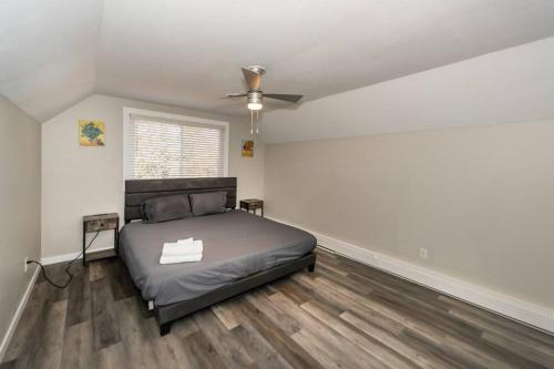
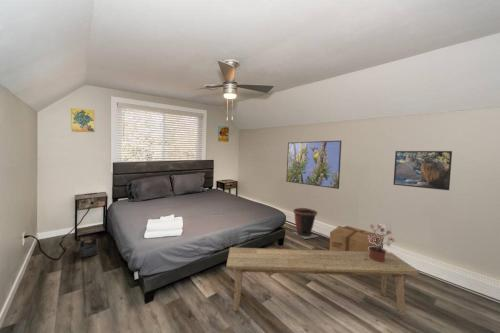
+ cardboard box (356, 244)
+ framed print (420, 169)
+ waste bin (304, 221)
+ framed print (310, 163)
+ storage bin (88, 247)
+ bench (315, 273)
+ potted plant (375, 240)
